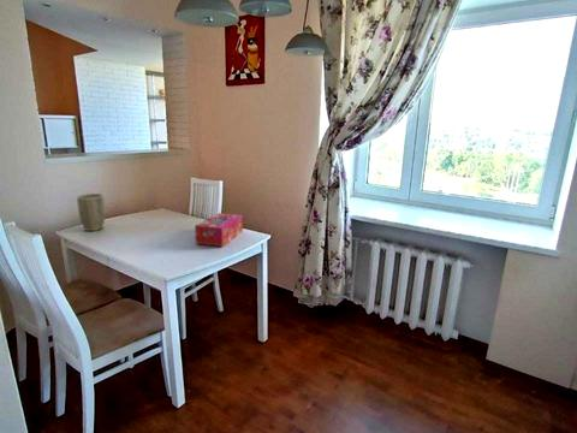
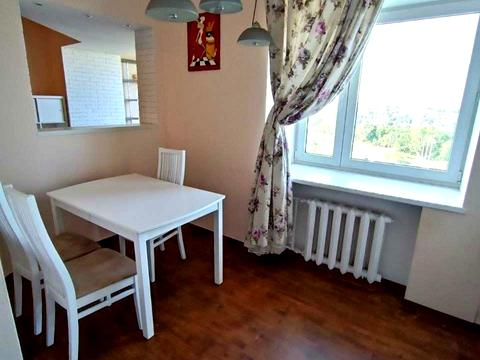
- plant pot (91, 212)
- tissue box (220, 229)
